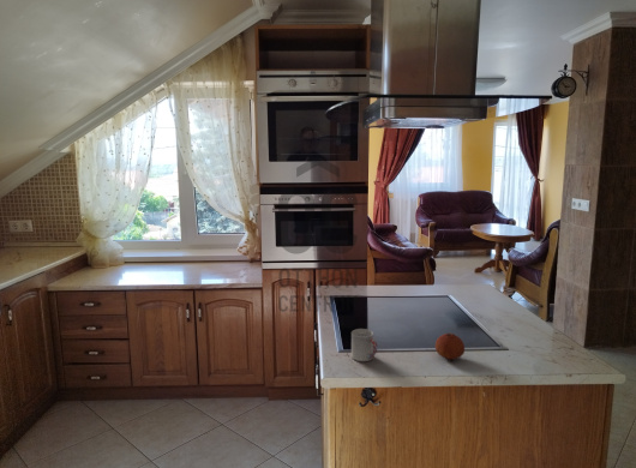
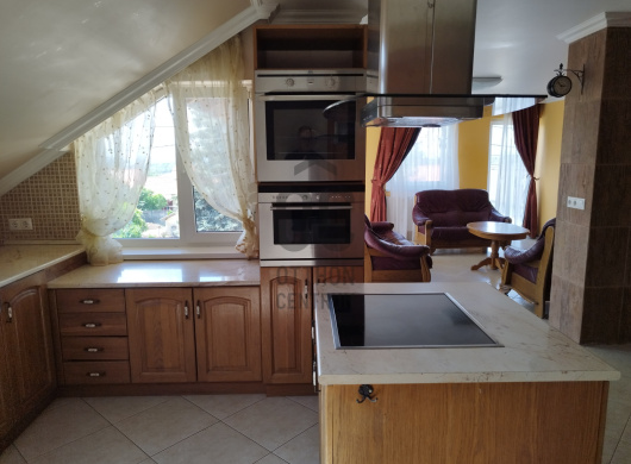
- fruit (449, 346)
- cup (365, 346)
